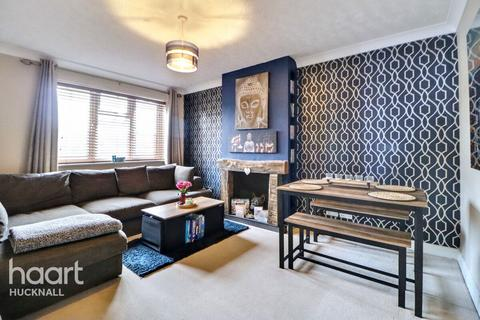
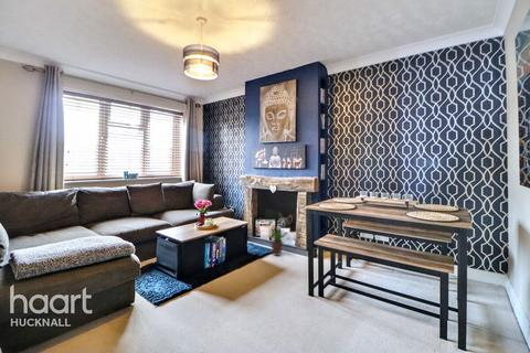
+ potted plant (279, 239)
